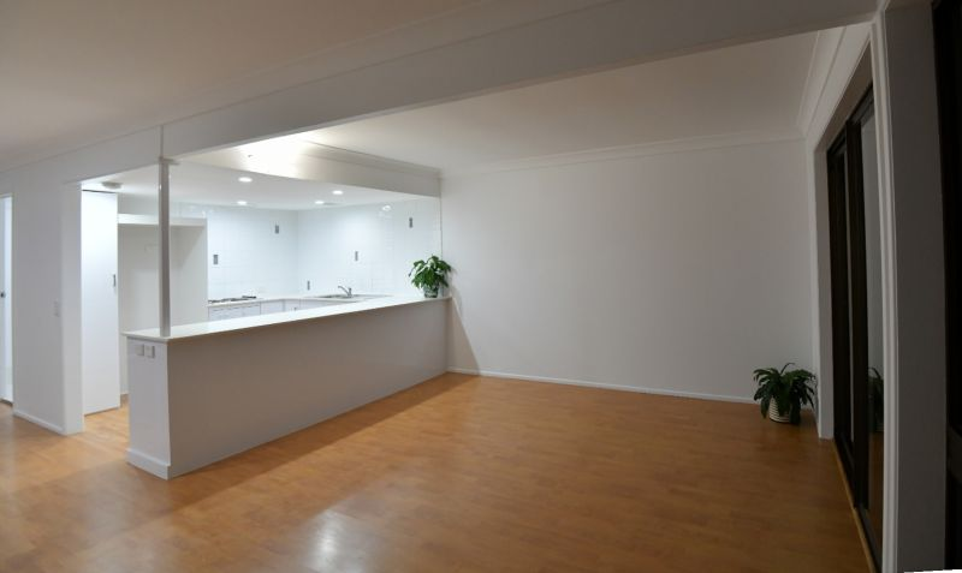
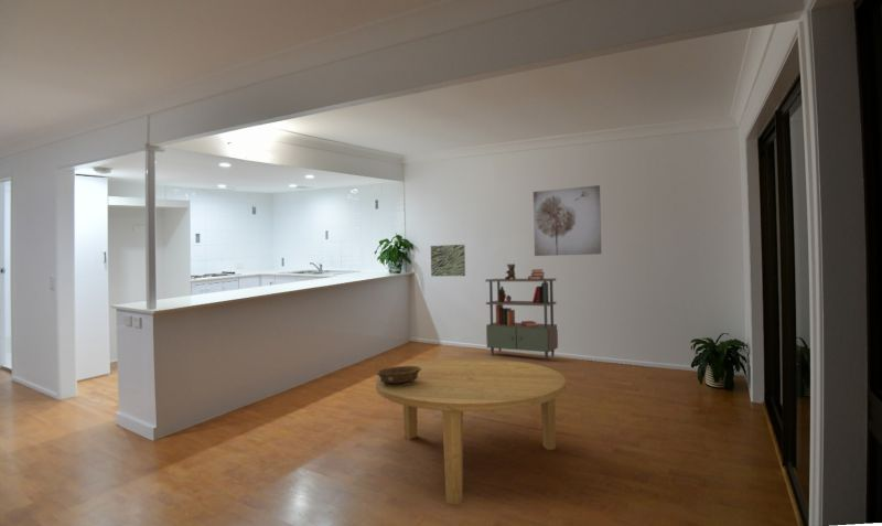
+ dining table (470, 410)
+ wall art (566, 222)
+ shelving unit (520, 304)
+ wall art (448, 260)
+ decorative bowl (398, 375)
